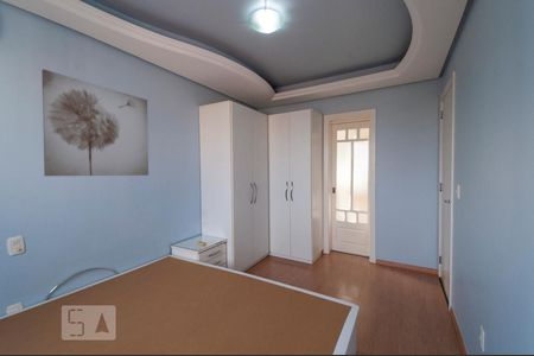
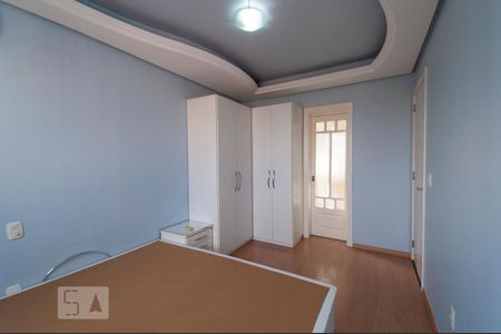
- wall art (104, 131)
